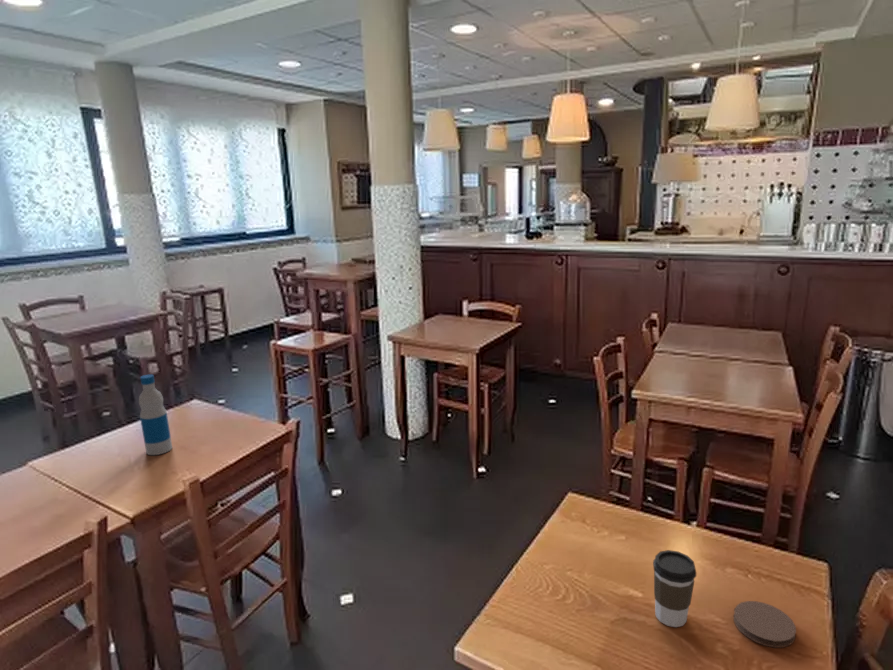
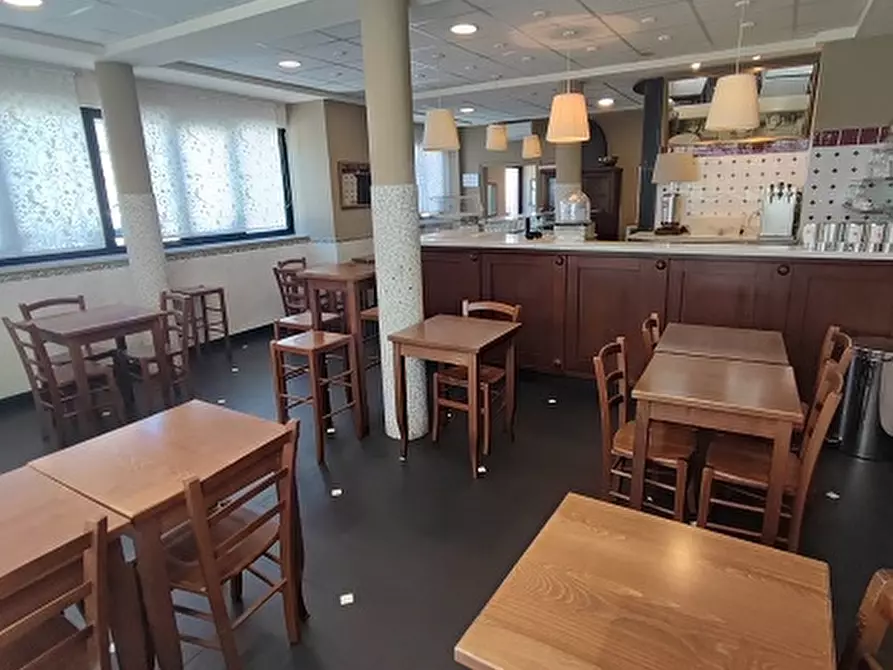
- coffee cup (672, 589)
- bottle (153, 413)
- coaster (764, 623)
